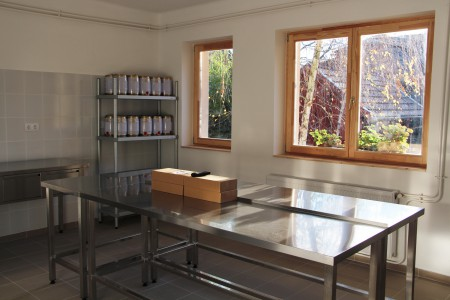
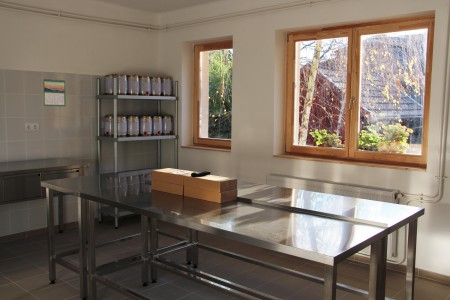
+ calendar (54, 92)
